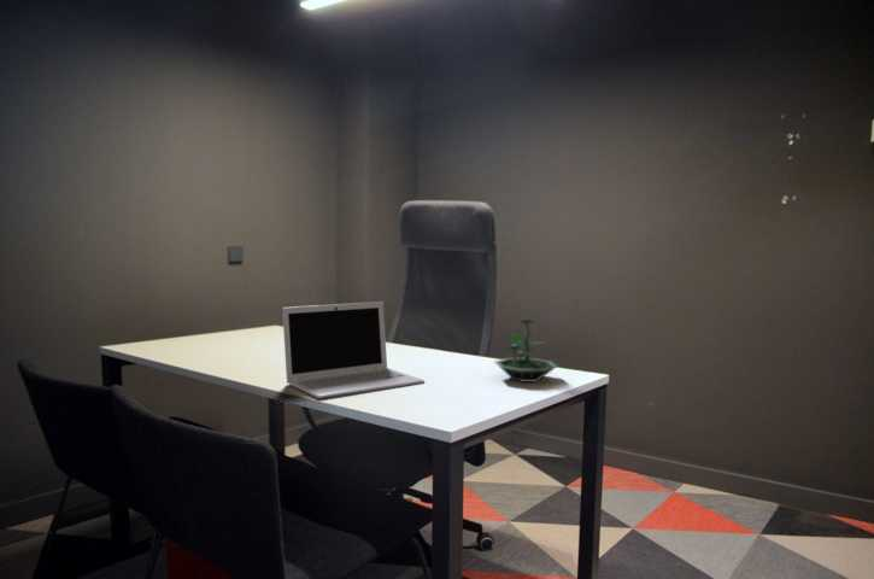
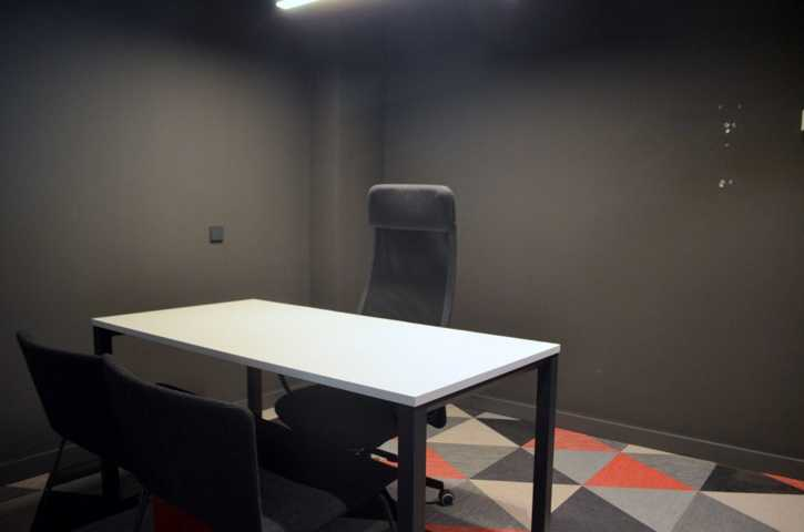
- laptop (353, 345)
- terrarium (527, 329)
